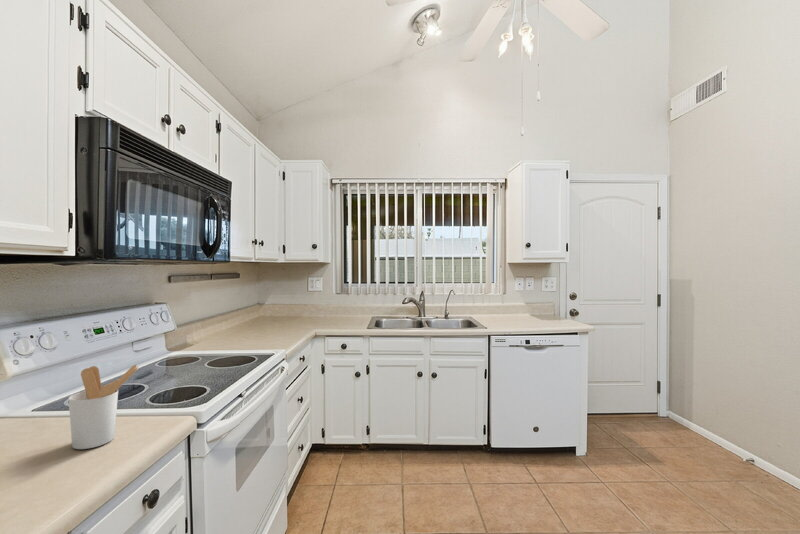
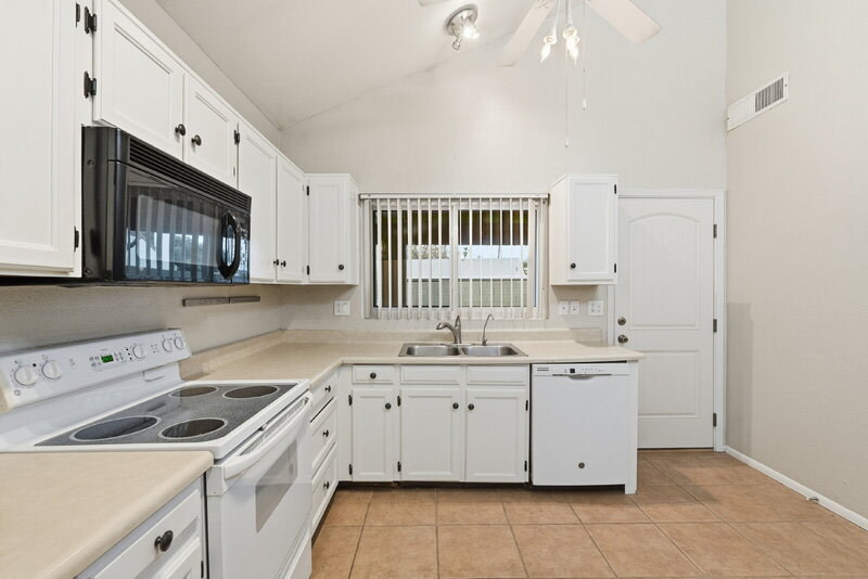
- utensil holder (106, 402)
